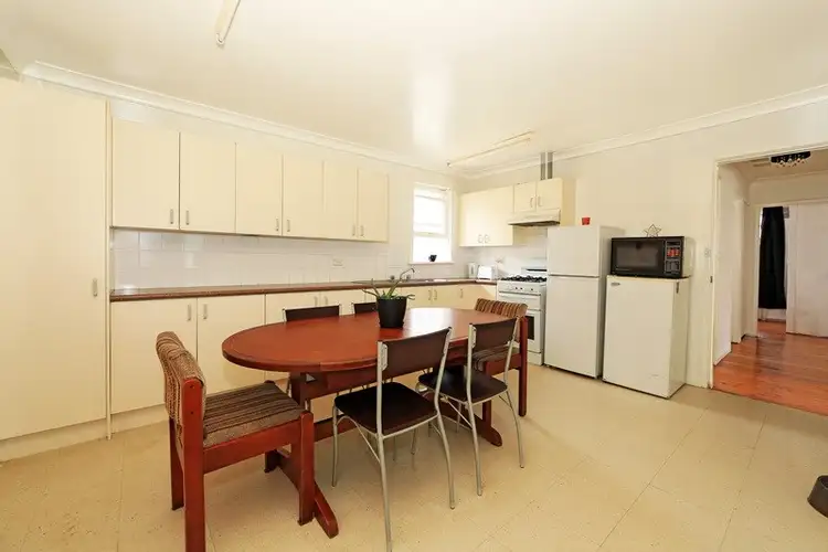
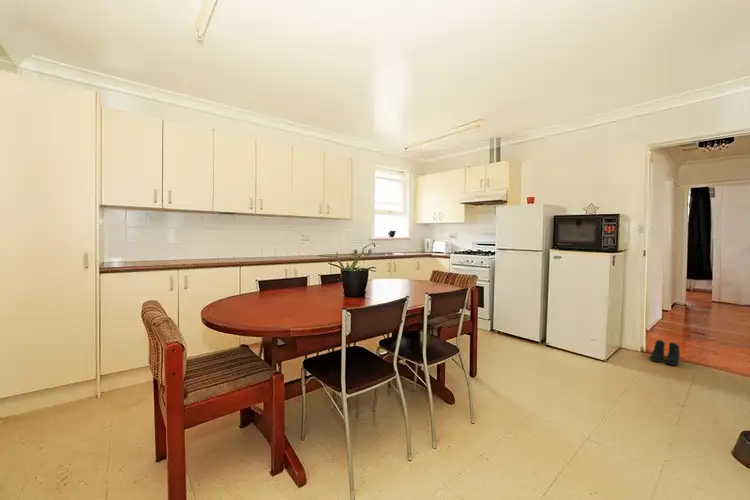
+ boots (663, 351)
